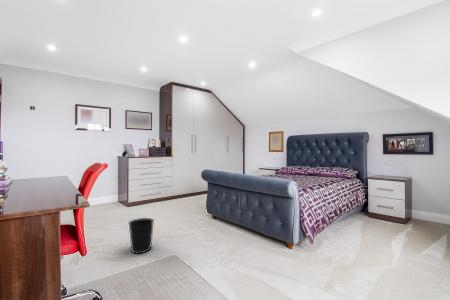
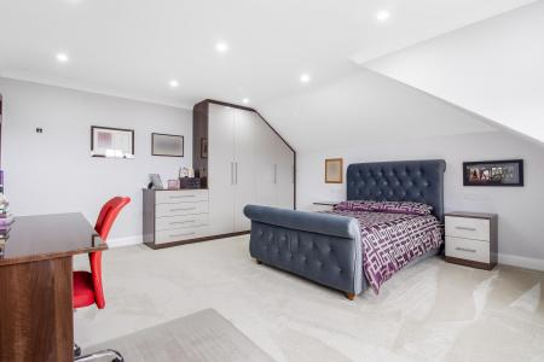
- wastebasket (141, 235)
